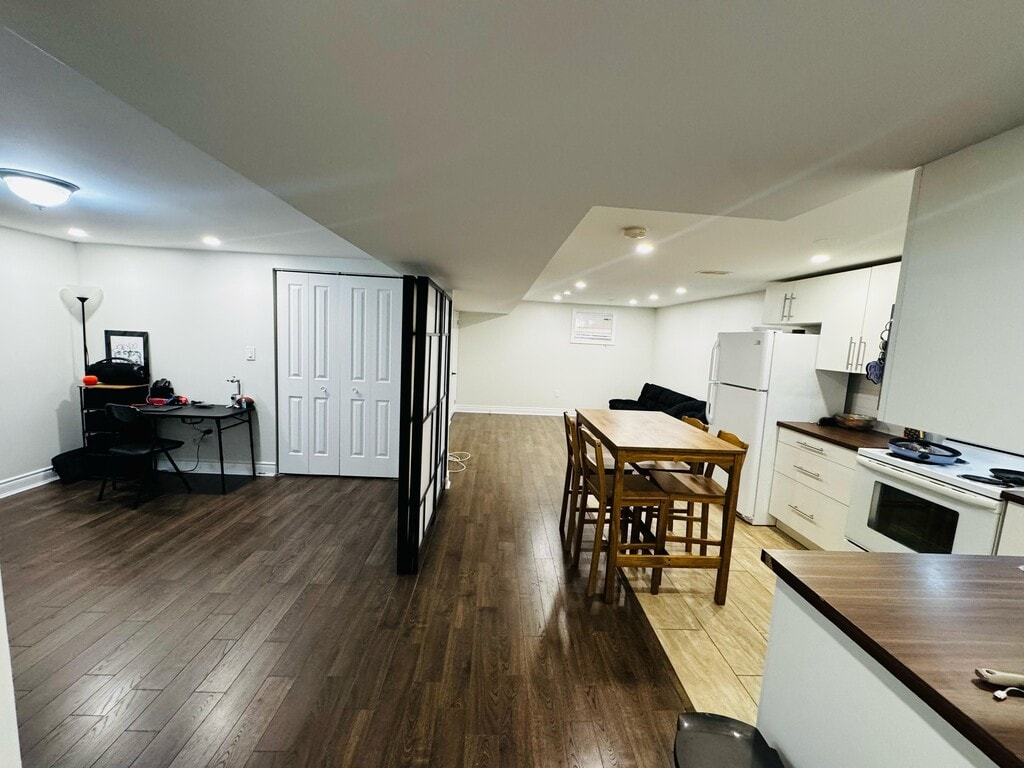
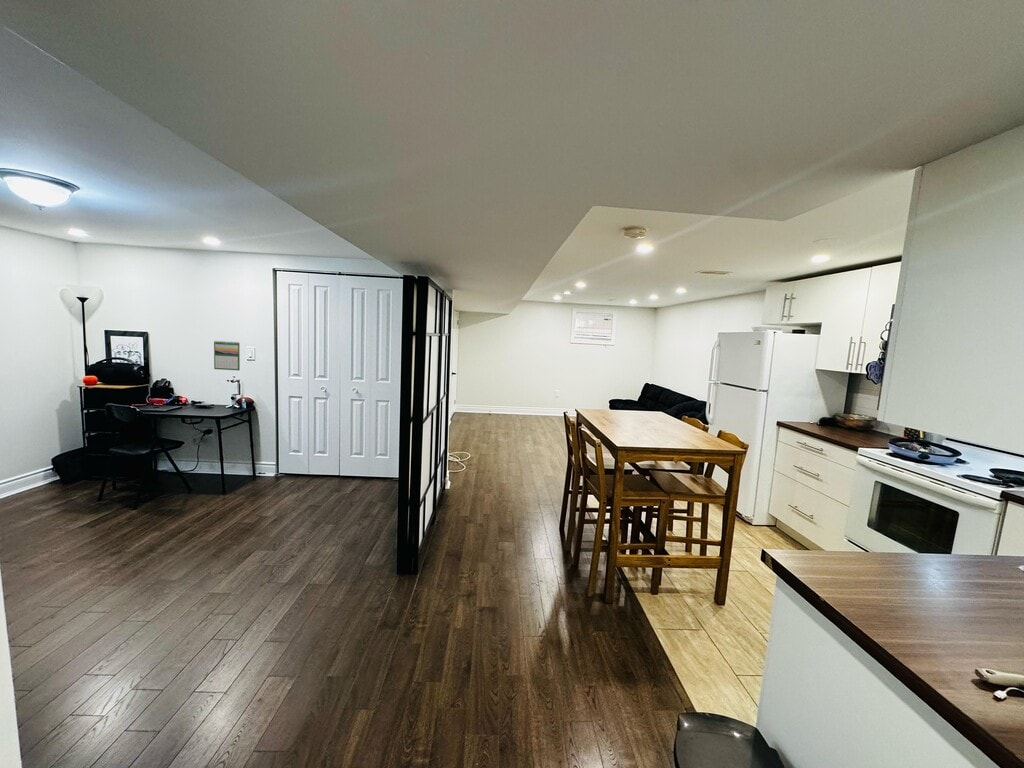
+ calendar (226, 355)
